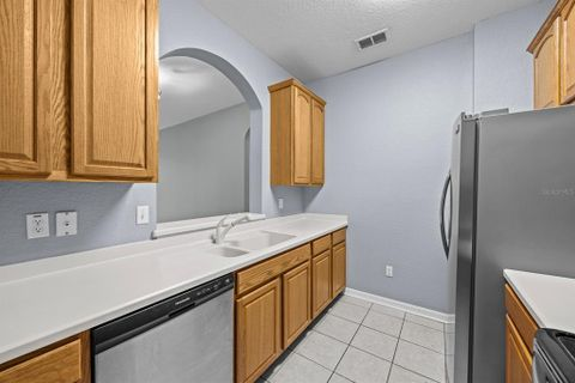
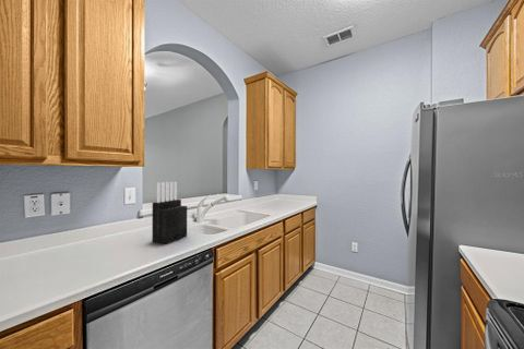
+ knife block (171, 210)
